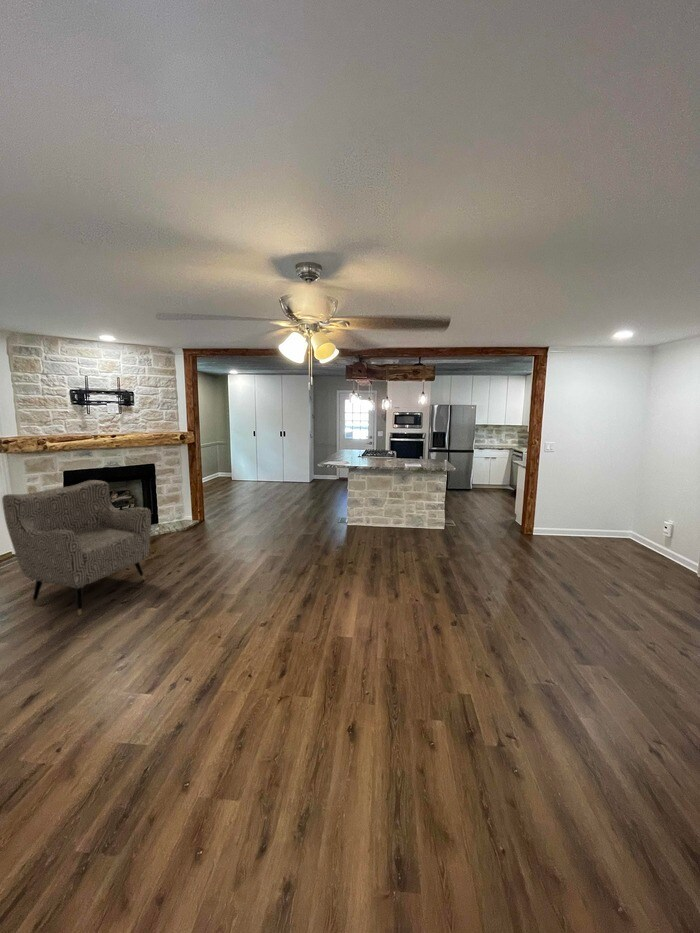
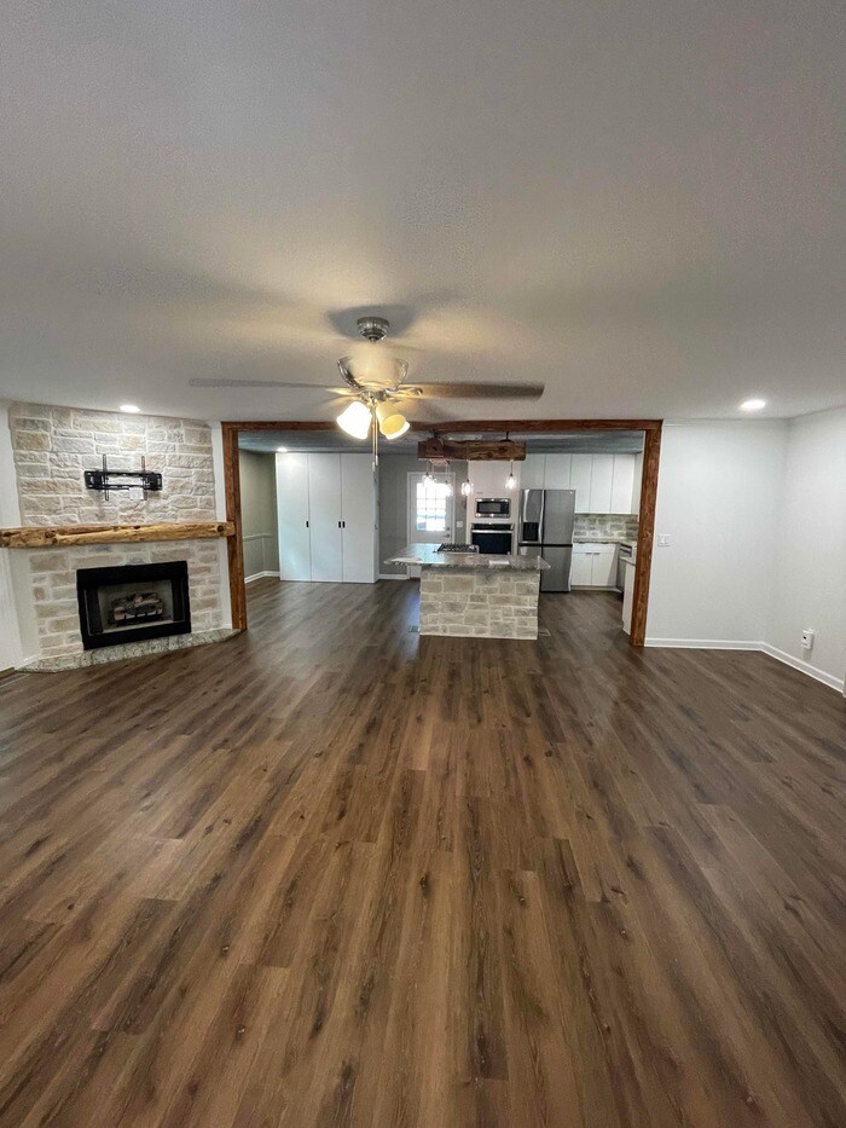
- armchair (83, 539)
